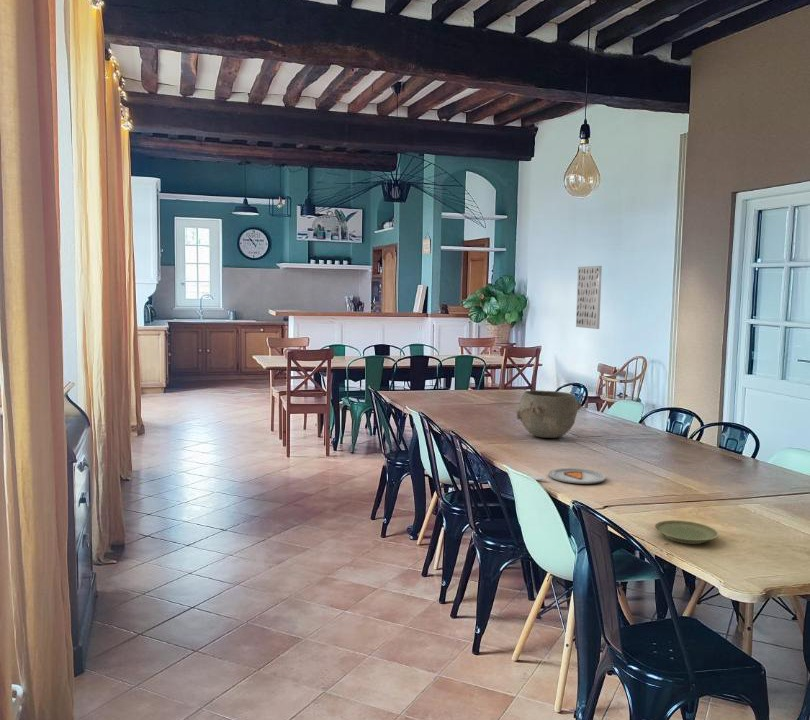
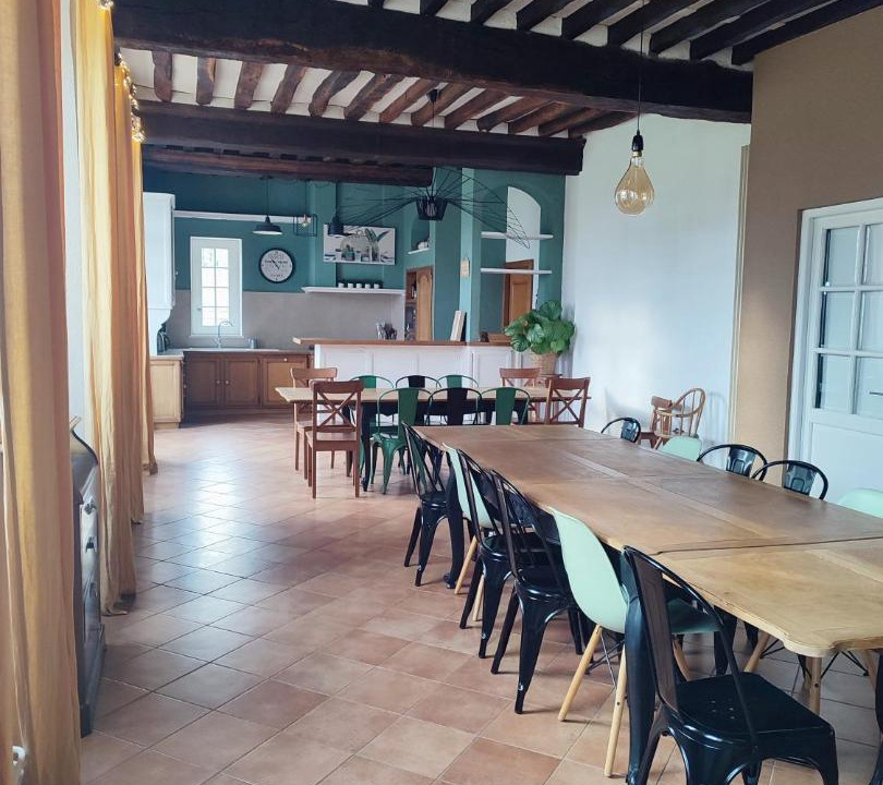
- dinner plate (566, 475)
- plate (685, 533)
- wall art (588, 297)
- bowl (547, 414)
